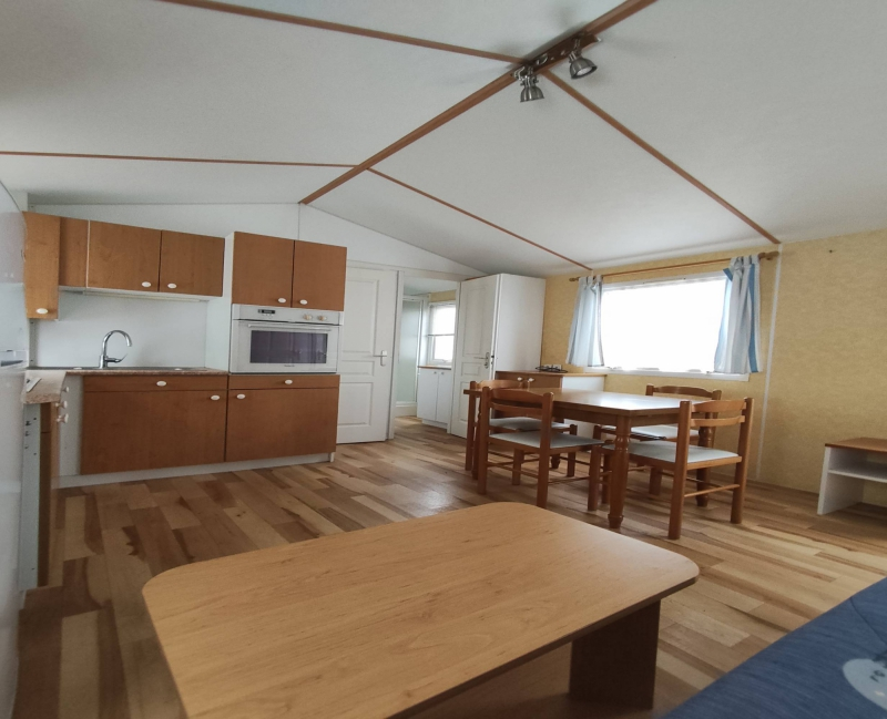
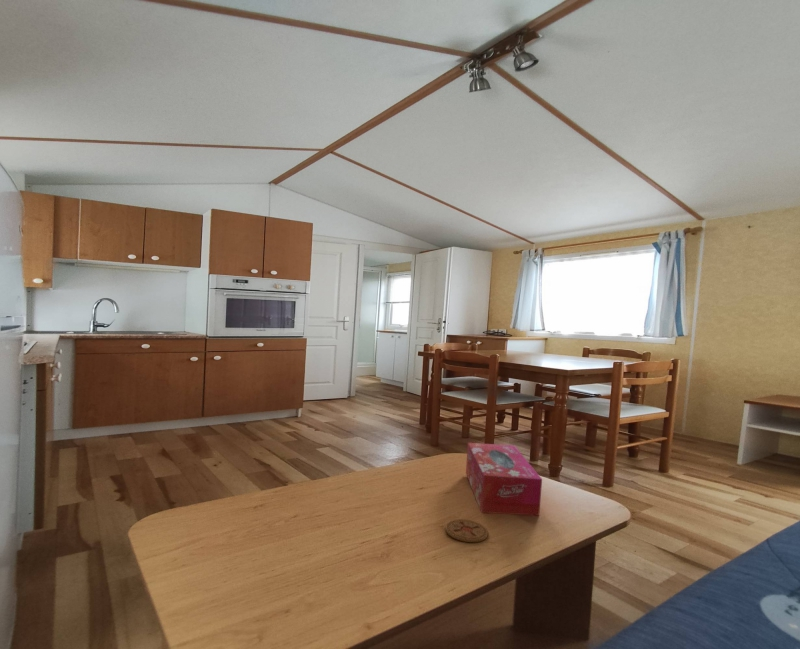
+ tissue box (499, 475)
+ coaster (466, 530)
